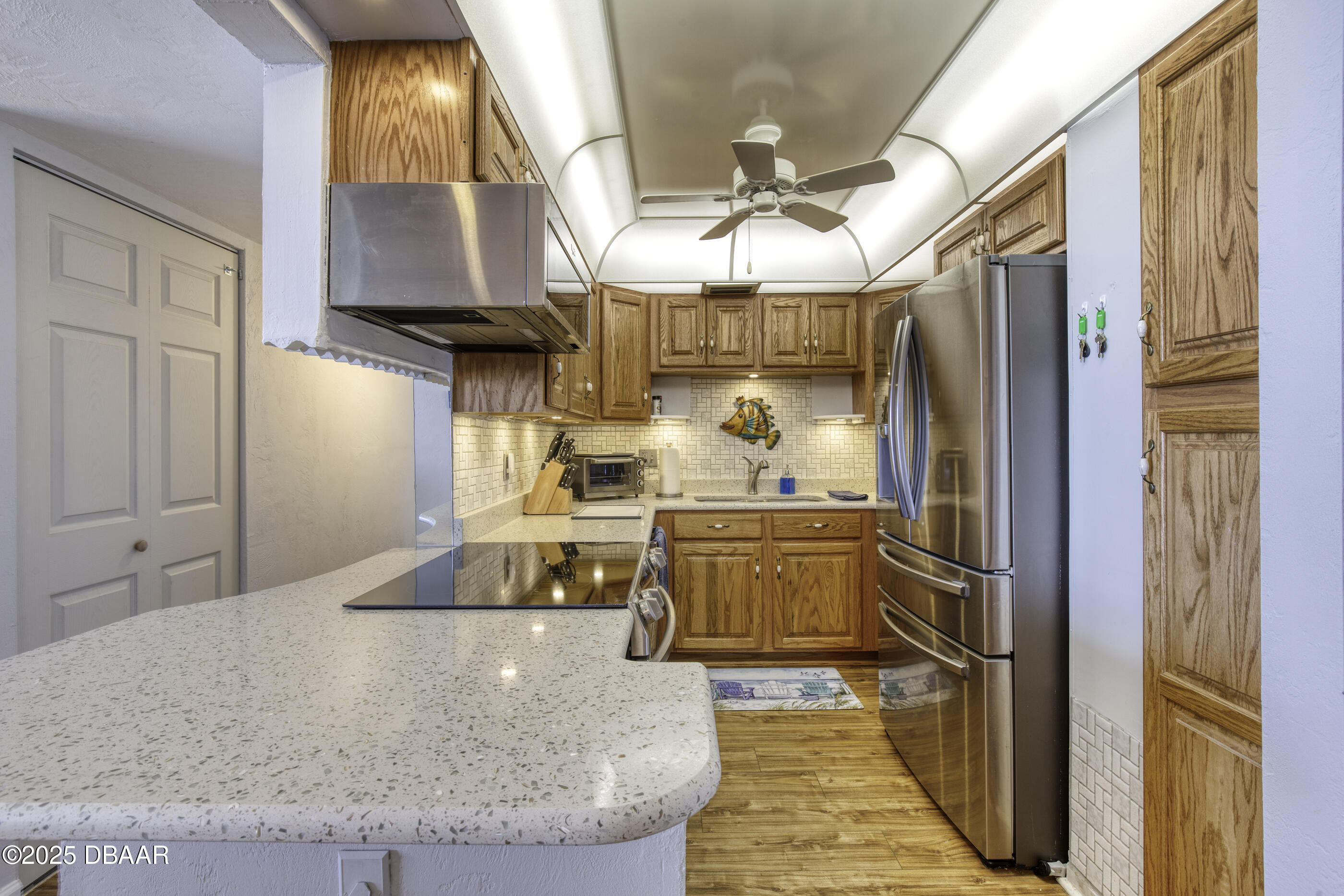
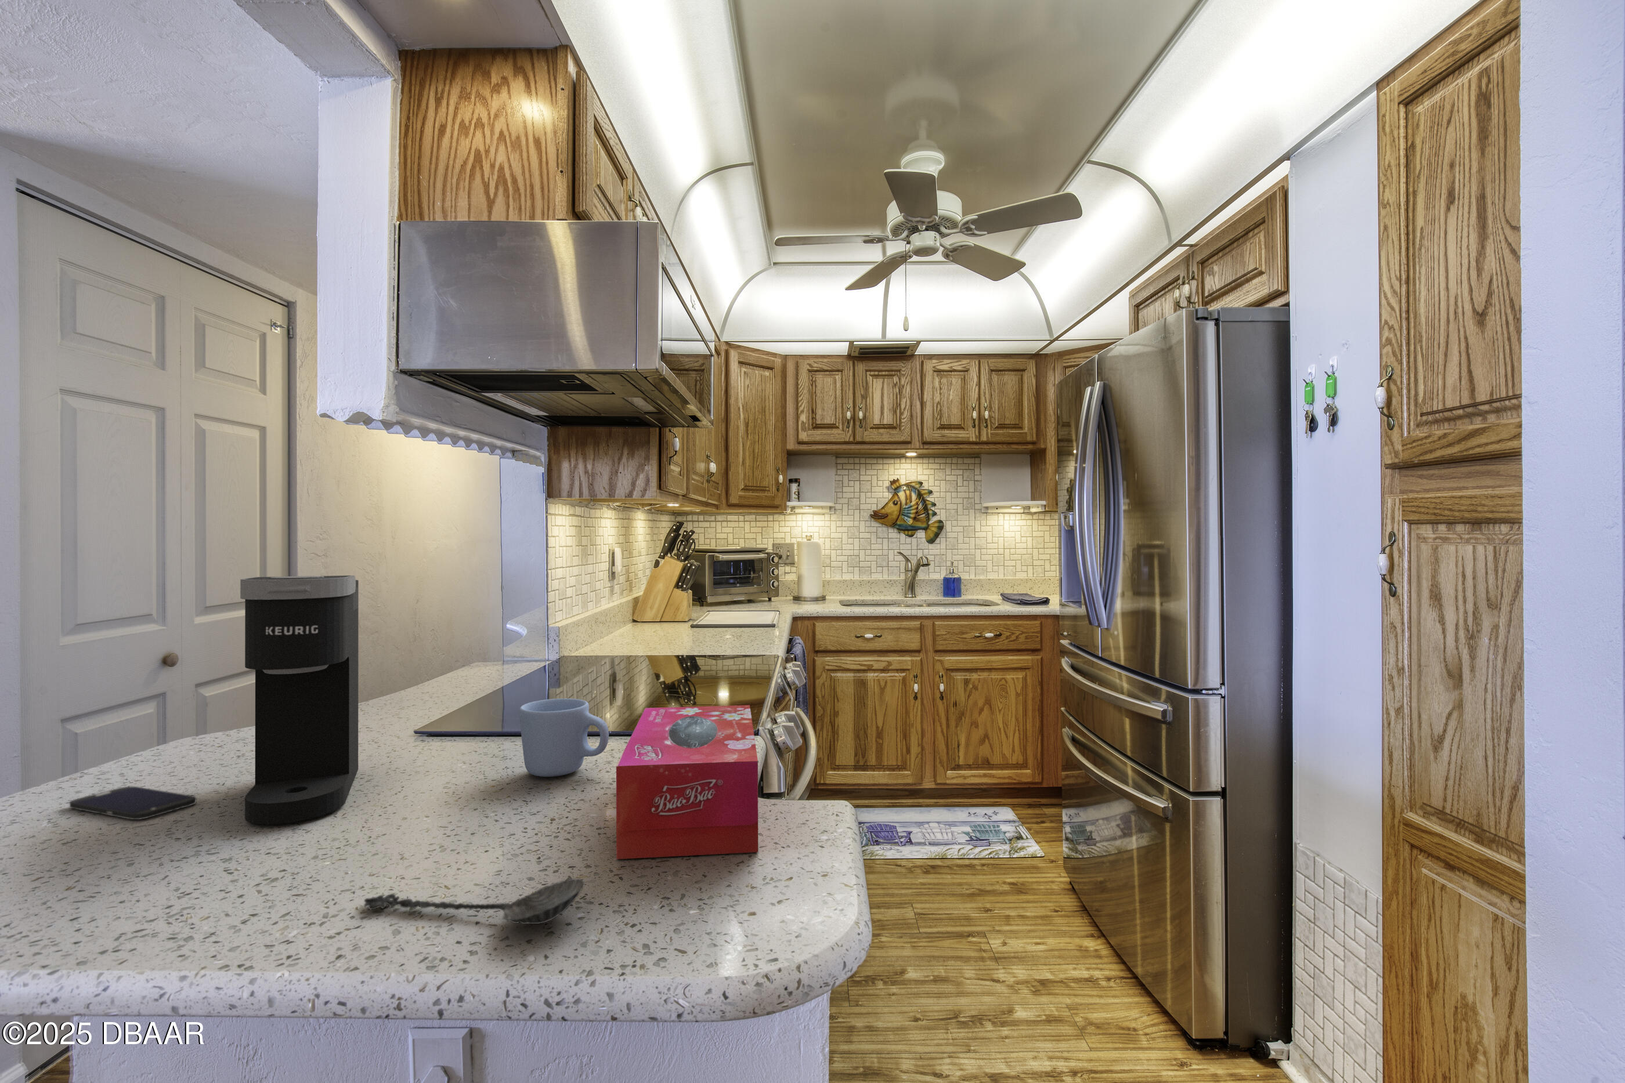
+ spoon (468, 904)
+ coffee maker (306, 684)
+ tissue box (694, 770)
+ smartphone (133, 801)
+ mug (566, 739)
